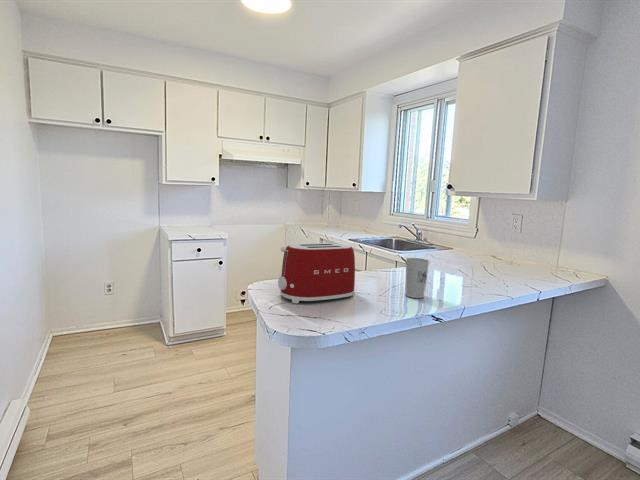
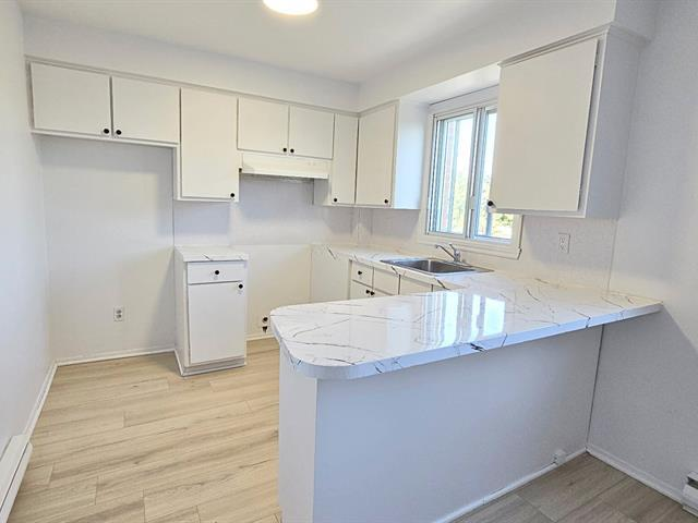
- cup (416, 277)
- toaster (317, 270)
